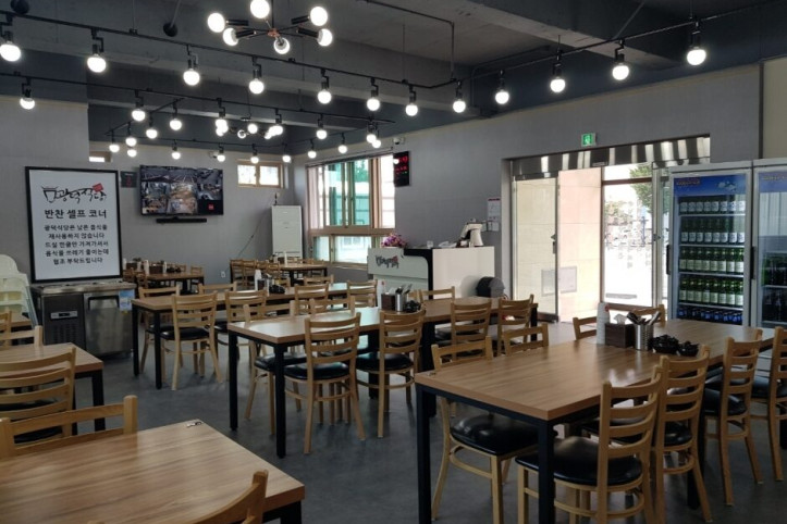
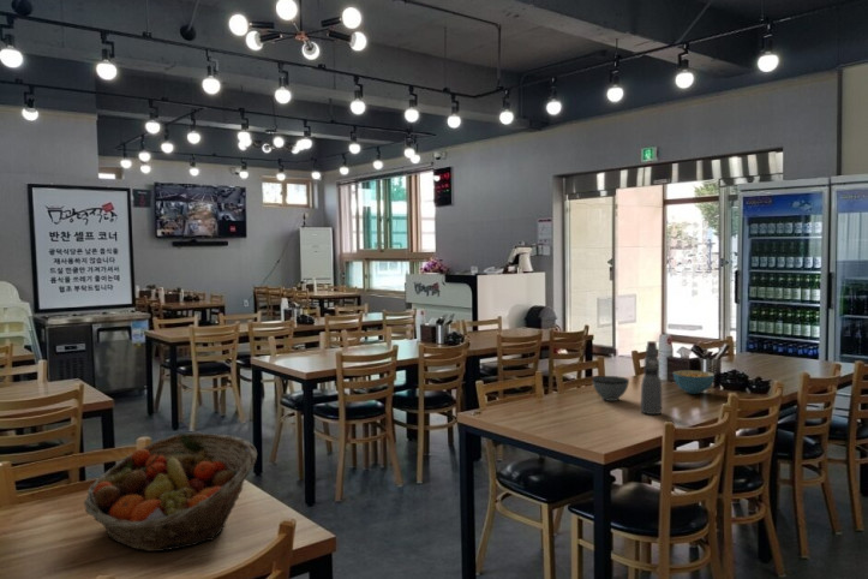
+ bowl (610, 388)
+ cereal bowl (693, 382)
+ fruit basket (173, 487)
+ bottle (651, 376)
